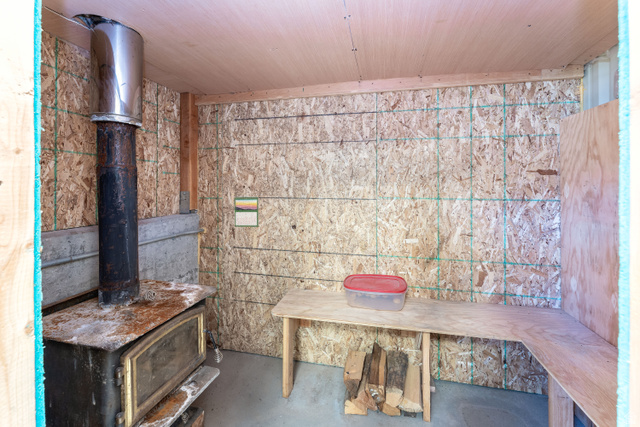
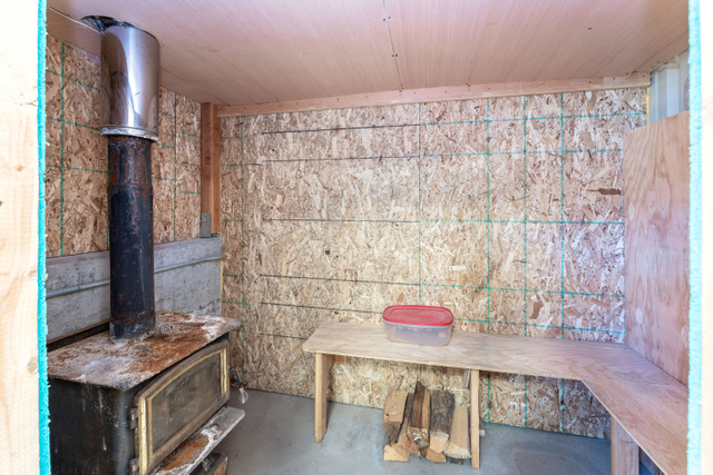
- calendar (246, 211)
